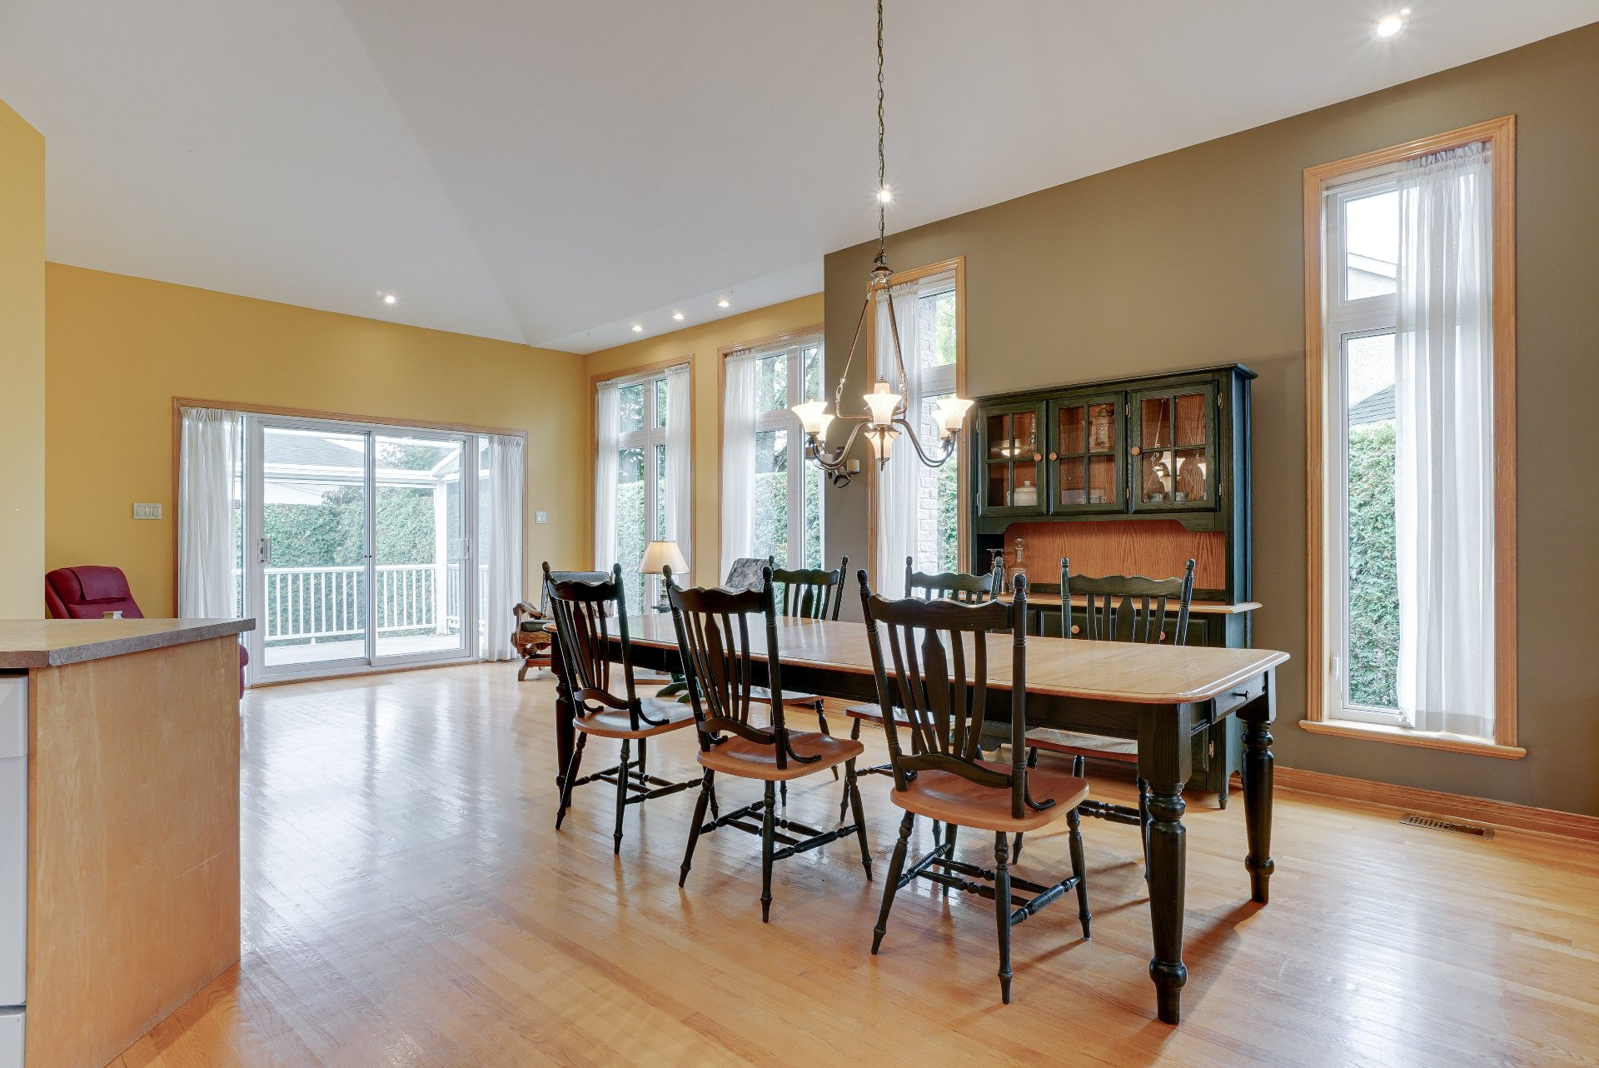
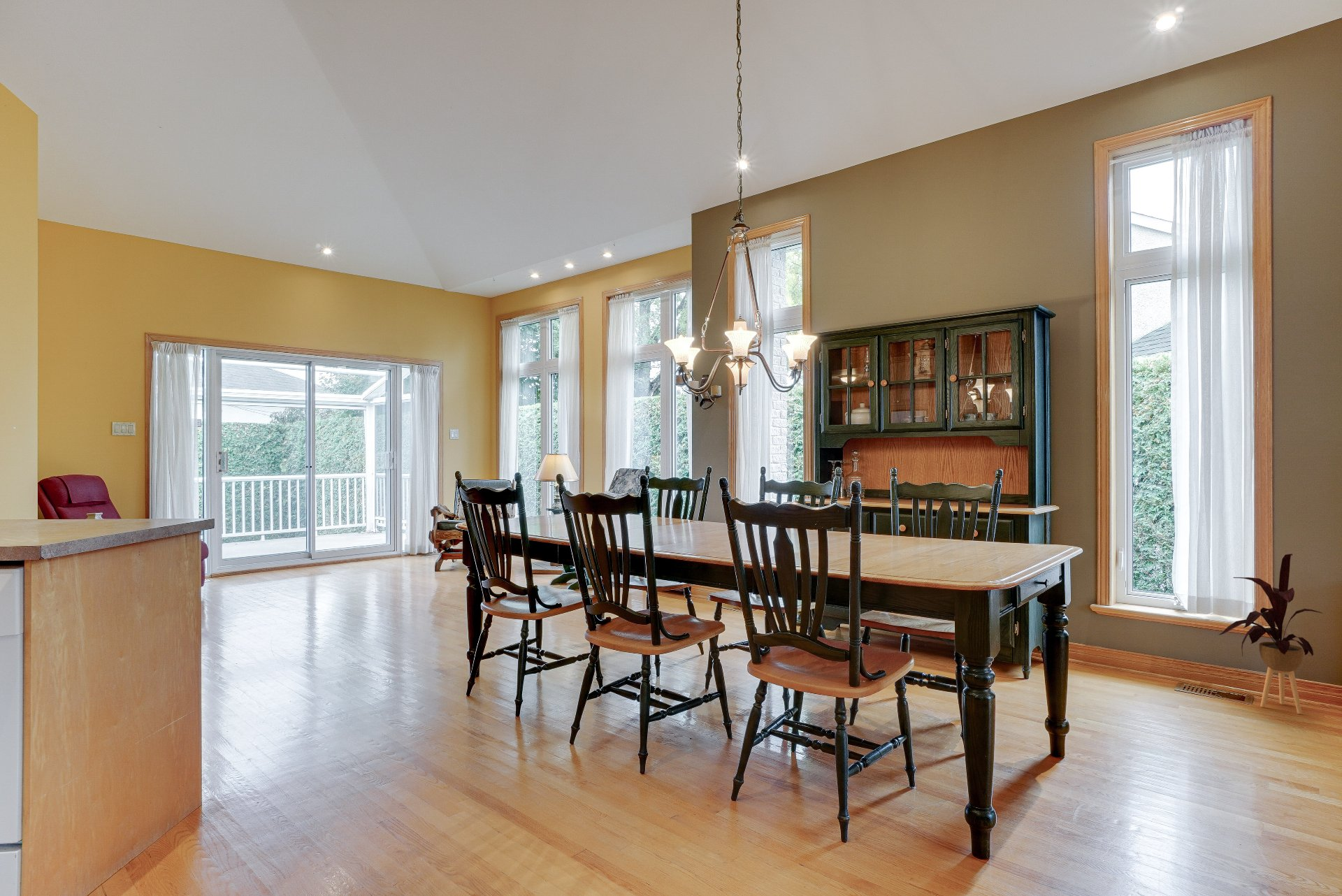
+ house plant (1269, 628)
